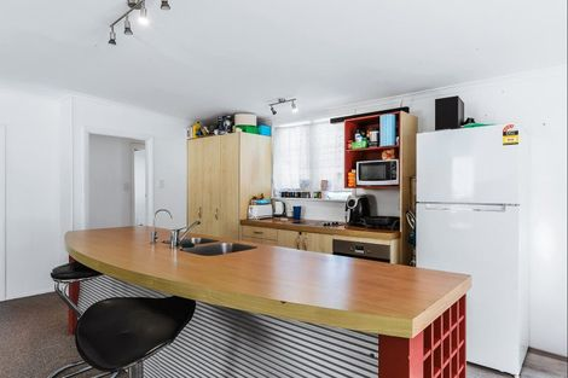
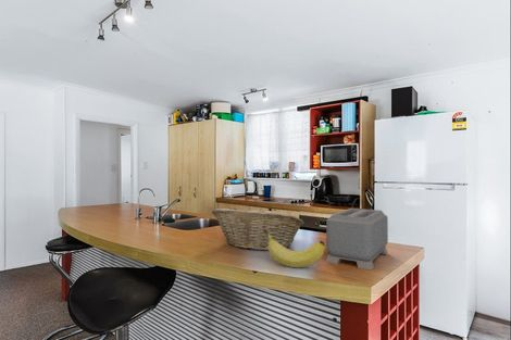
+ fruit basket (257, 225)
+ banana (290, 250)
+ toaster (359, 234)
